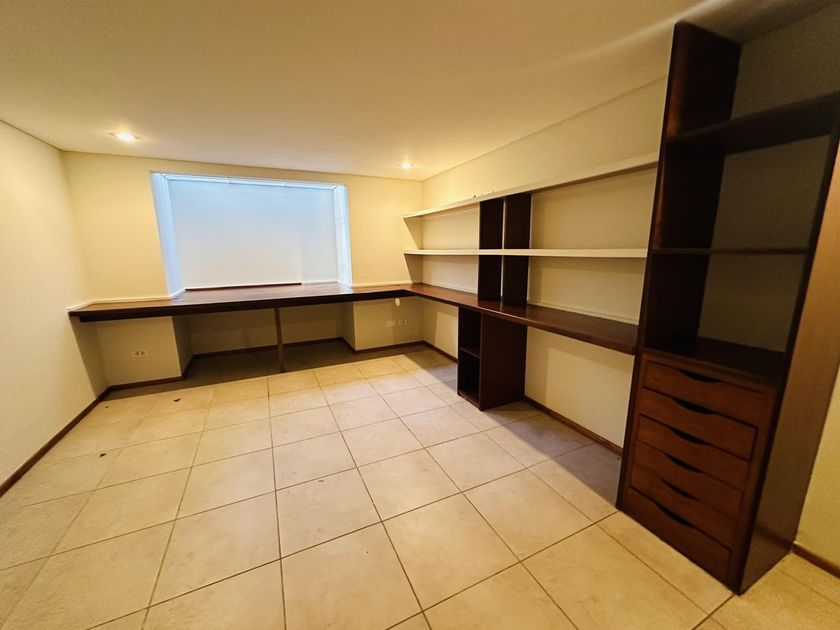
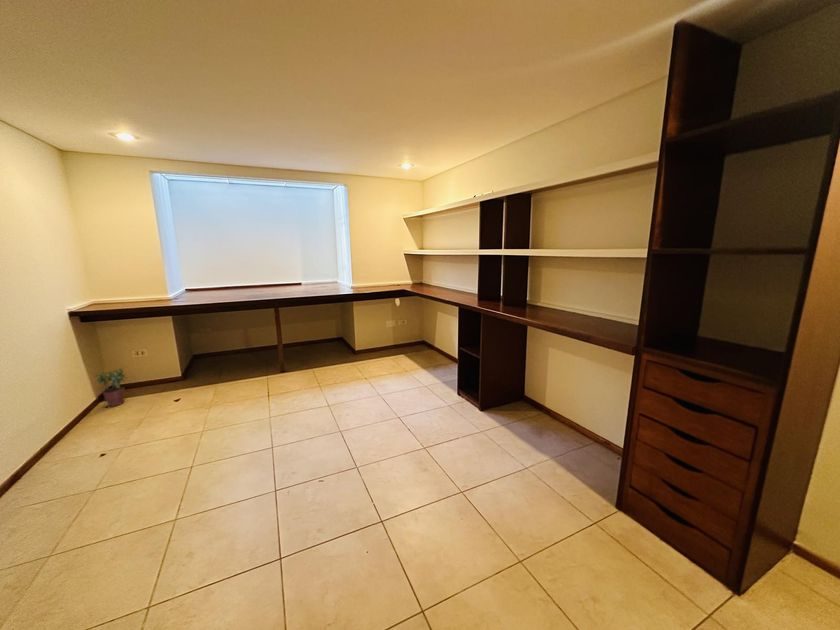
+ potted plant (112, 386)
